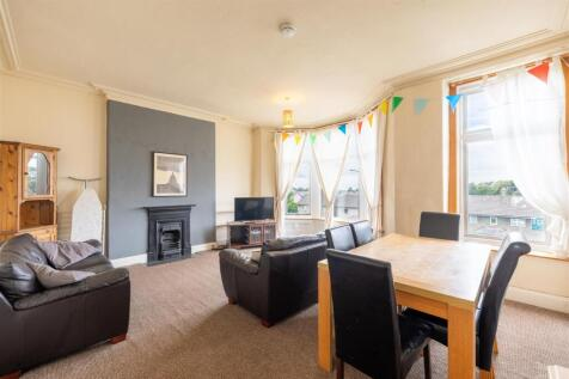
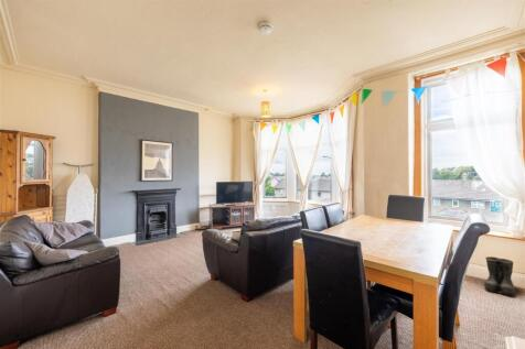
+ boots (499, 274)
